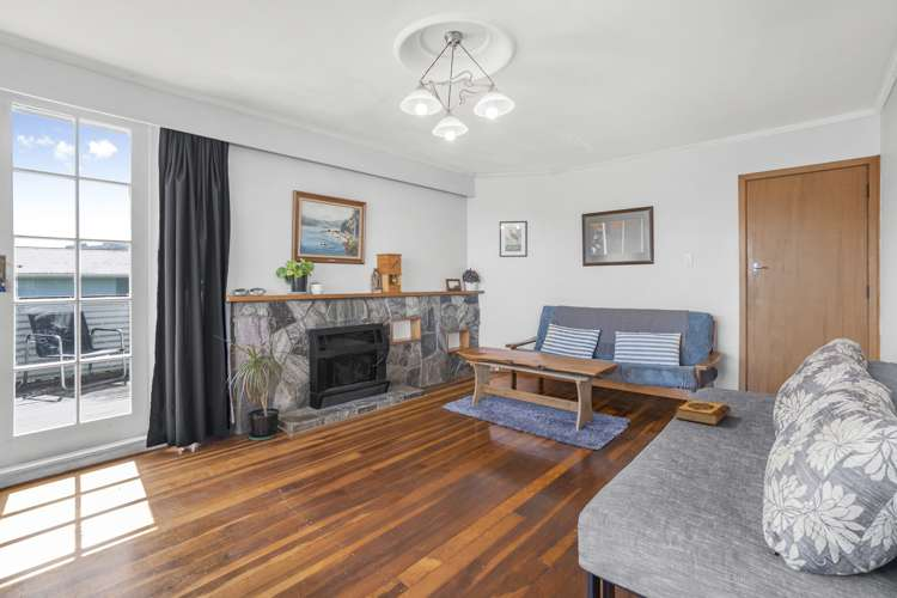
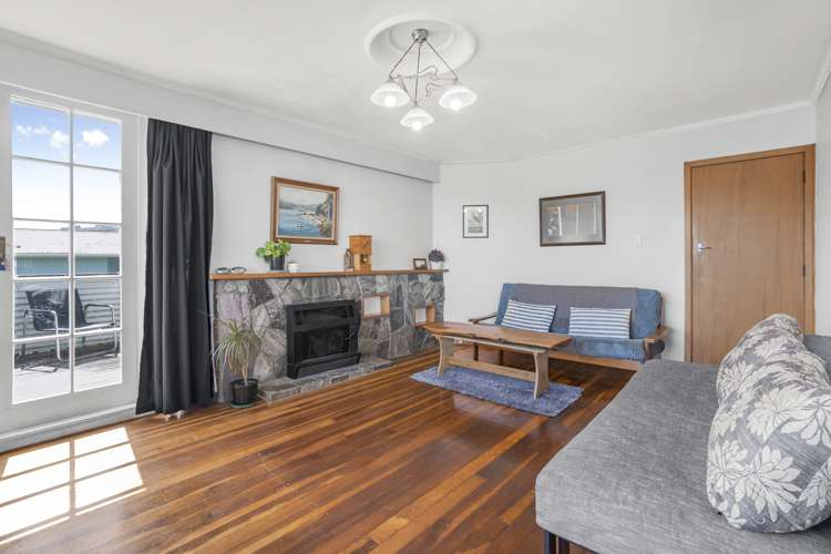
- hardback book (703, 411)
